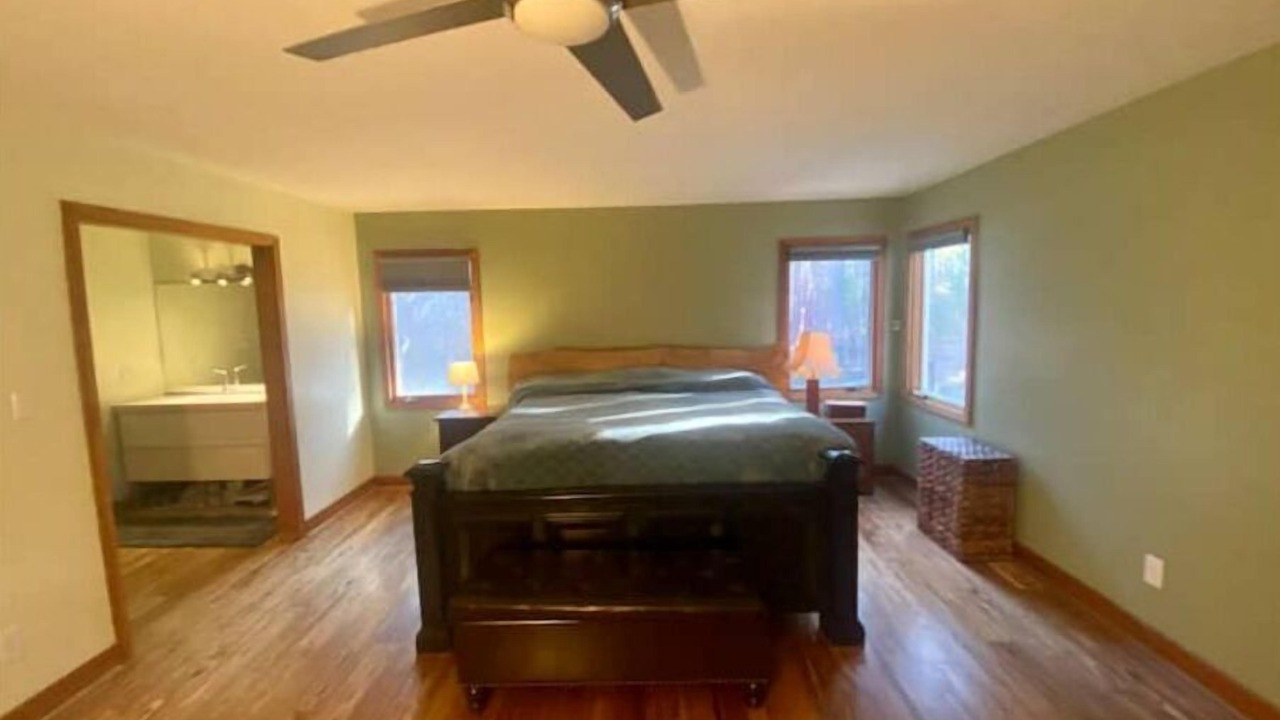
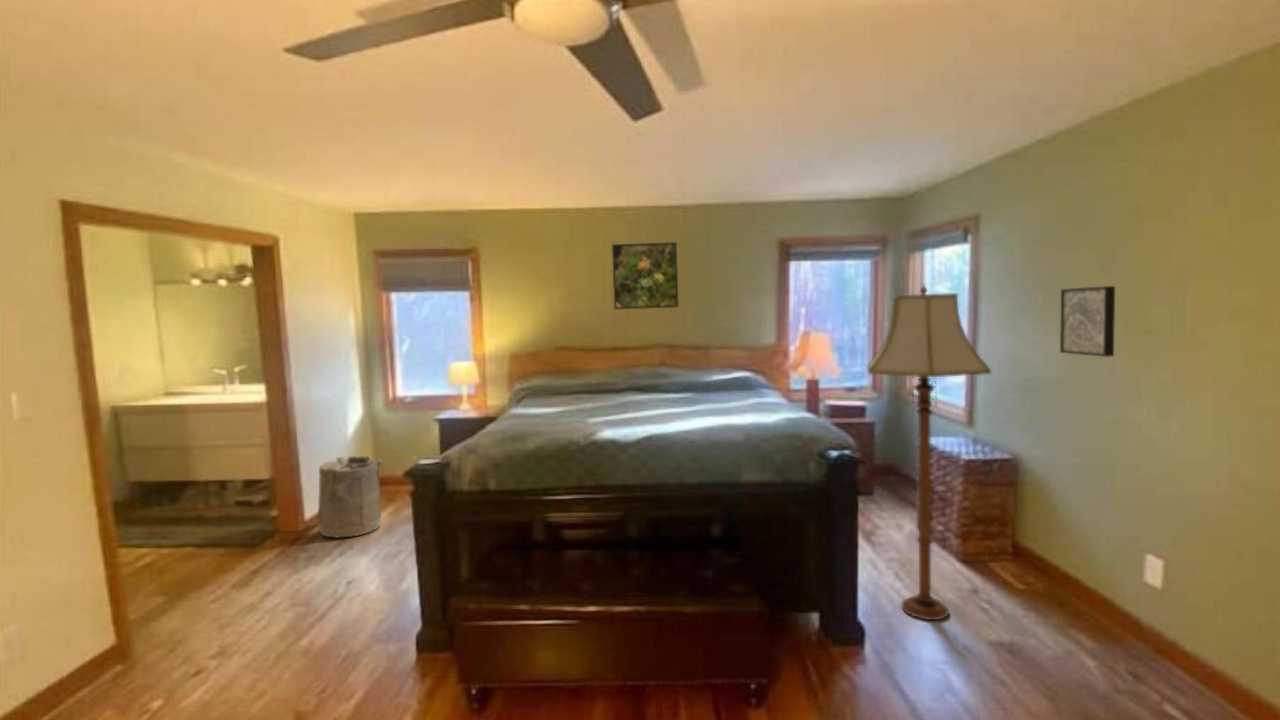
+ floor lamp (925, 449)
+ laundry hamper (347, 493)
+ wall art (1086, 321)
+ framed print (645, 276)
